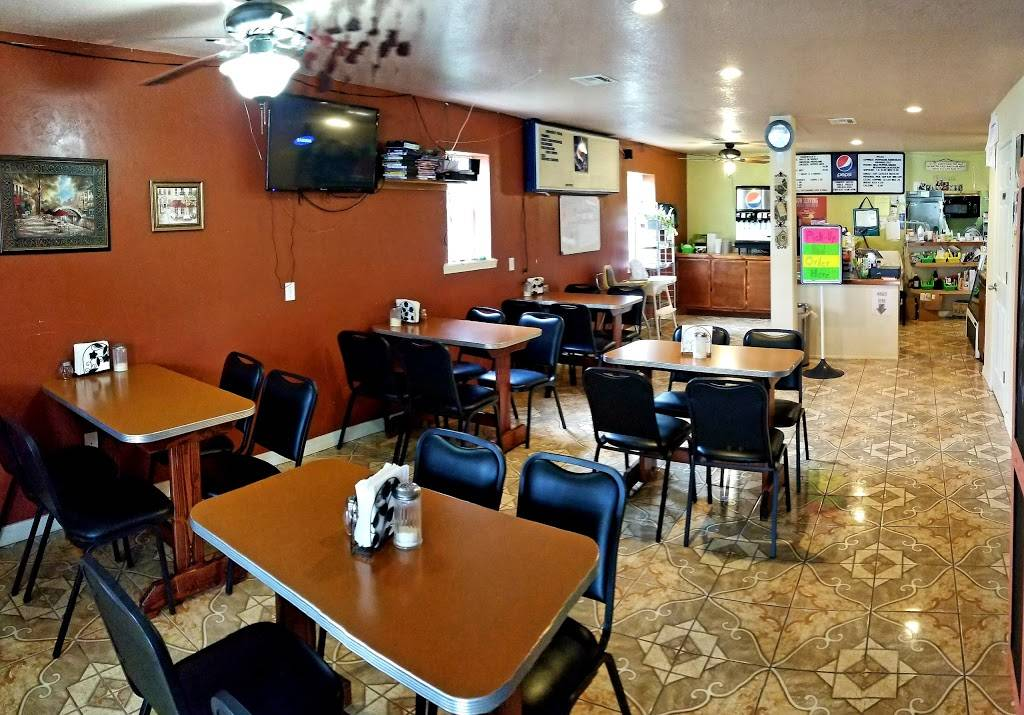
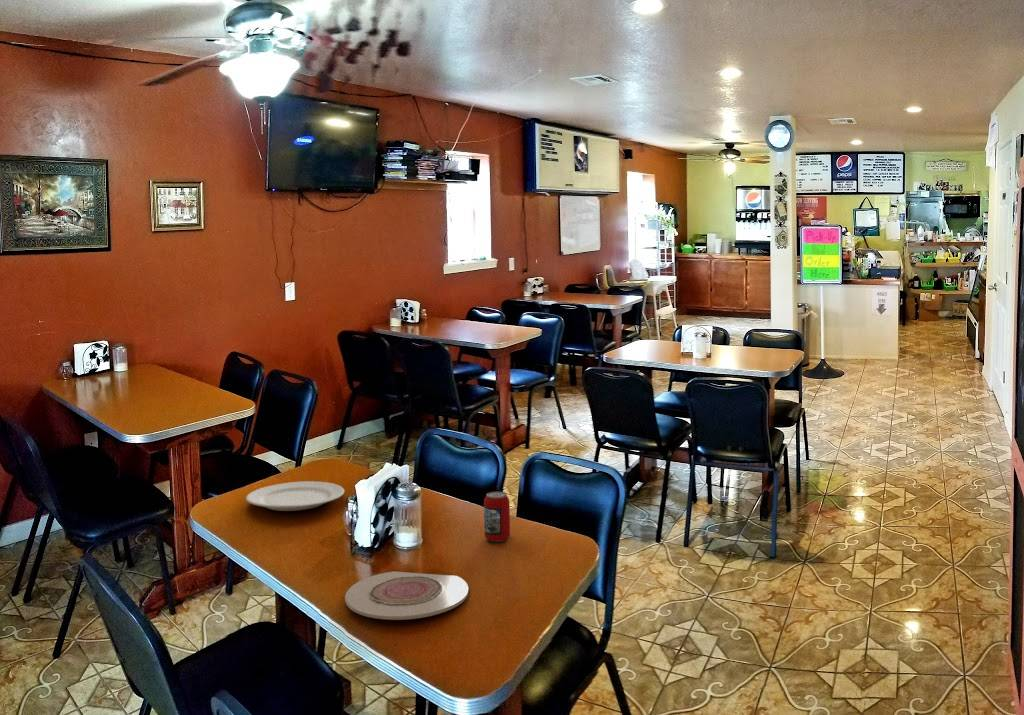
+ plate (407, 591)
+ chinaware (296, 497)
+ beverage can (496, 516)
